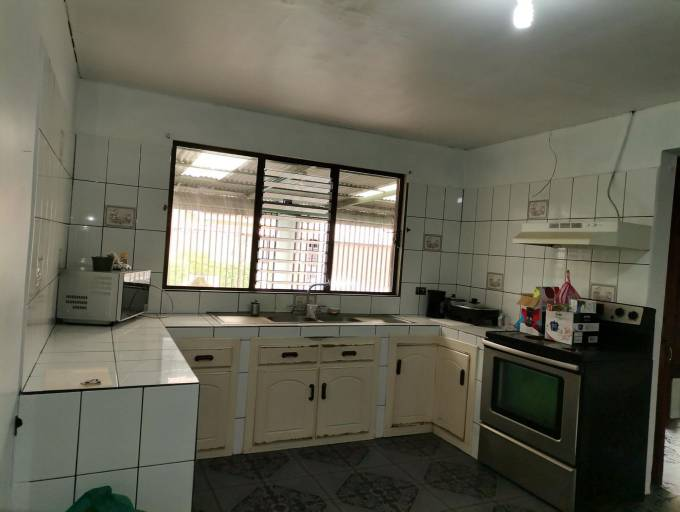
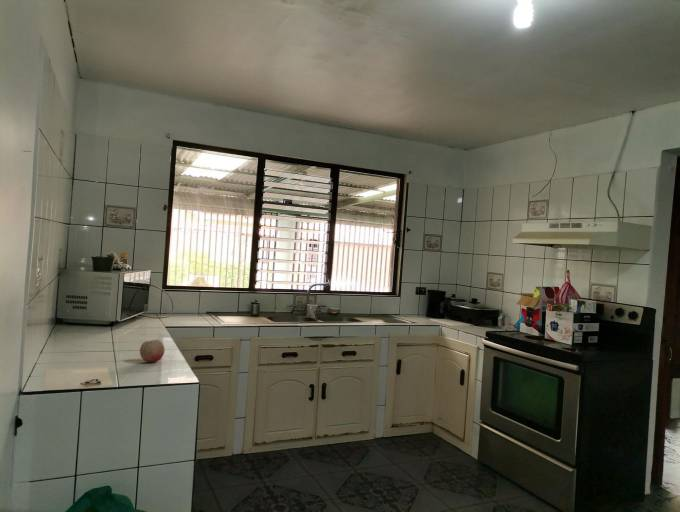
+ fruit (152, 350)
